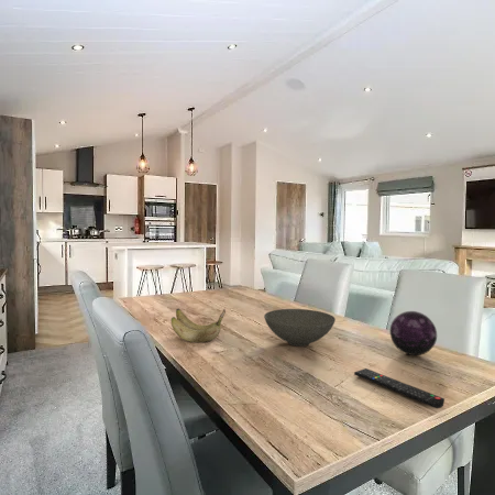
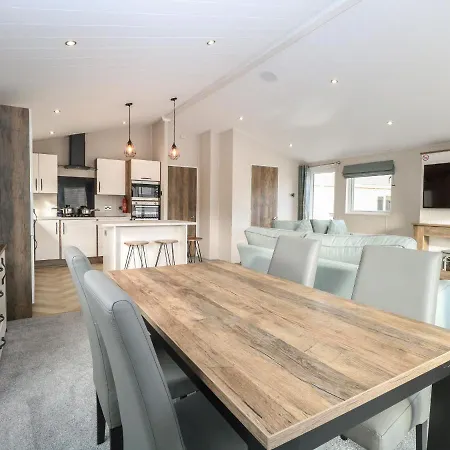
- decorative orb (413, 332)
- bowl (298, 329)
- banana (194, 322)
- remote control (396, 386)
